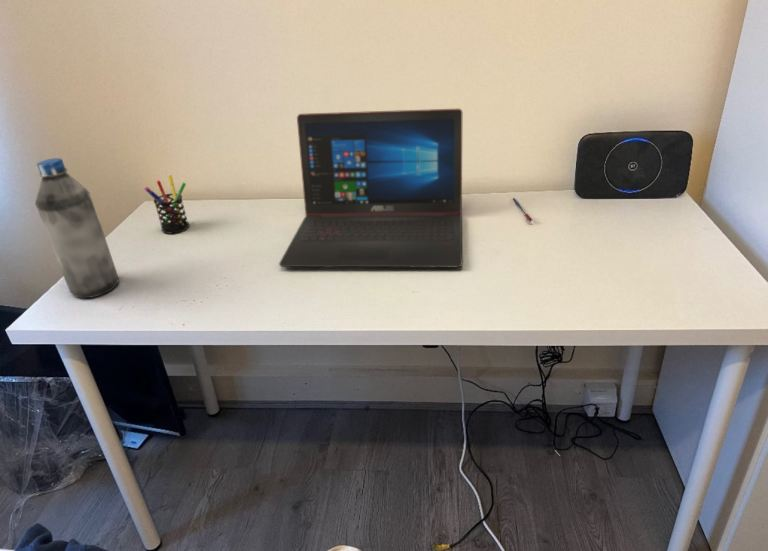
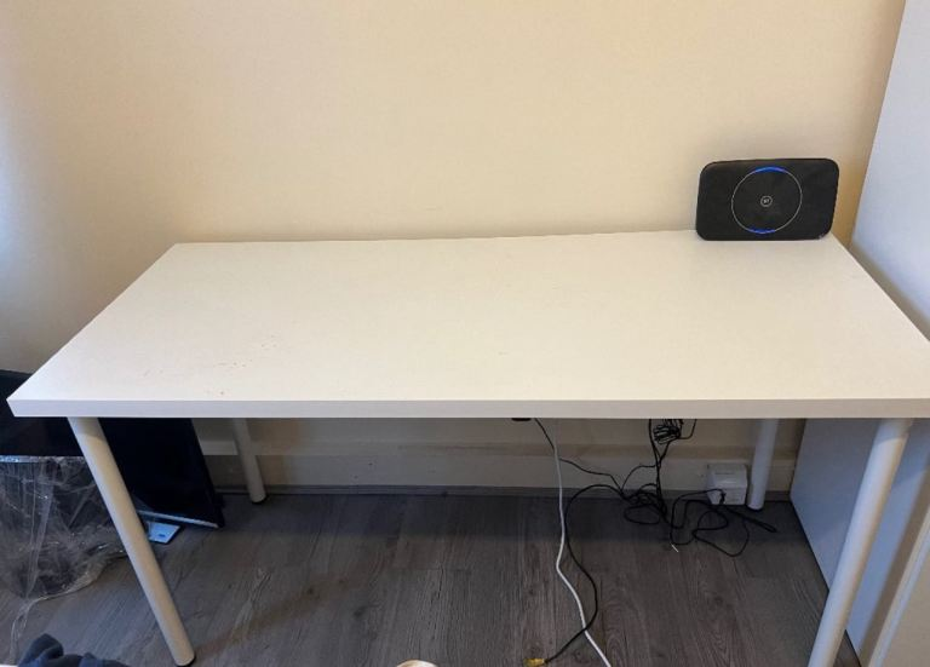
- water bottle (73, 227)
- pen holder (171, 202)
- laptop (373, 186)
- pen (521, 208)
